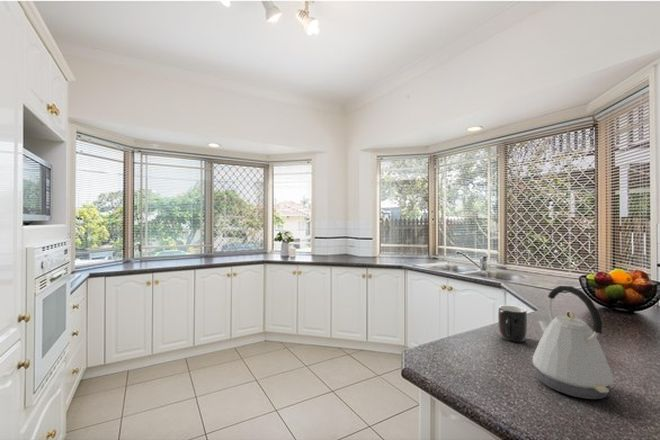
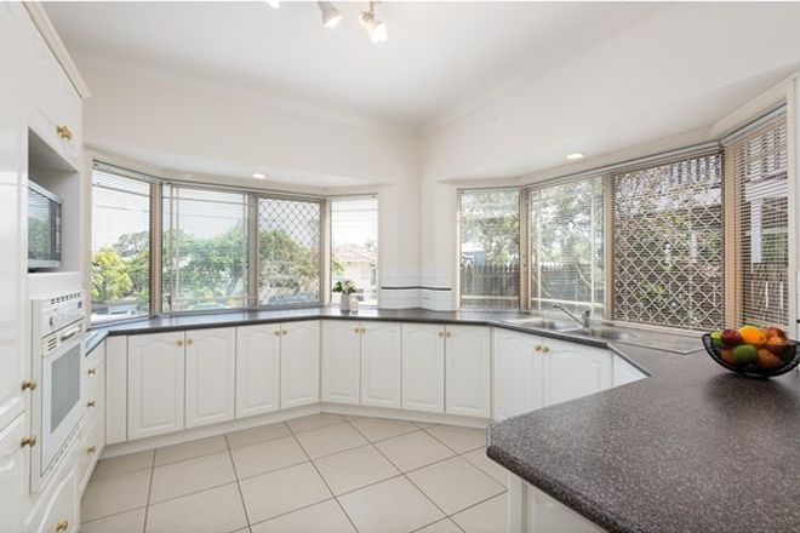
- kettle (568, 335)
- mug (511, 324)
